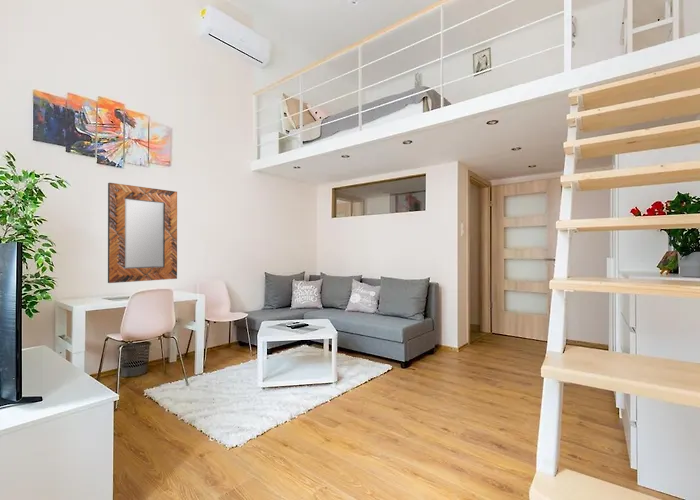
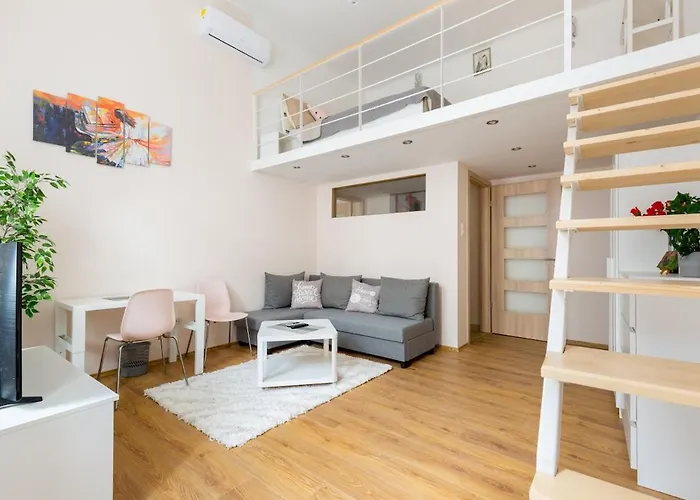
- home mirror (144, 234)
